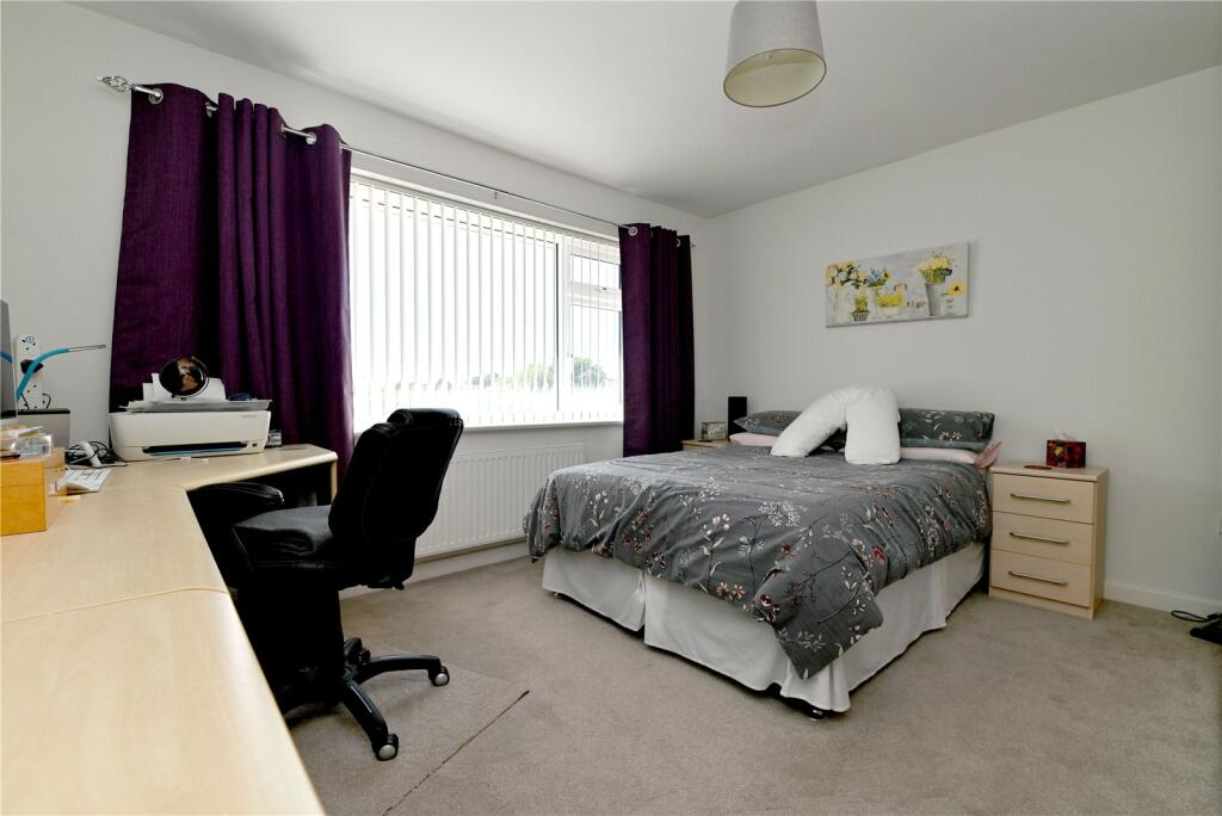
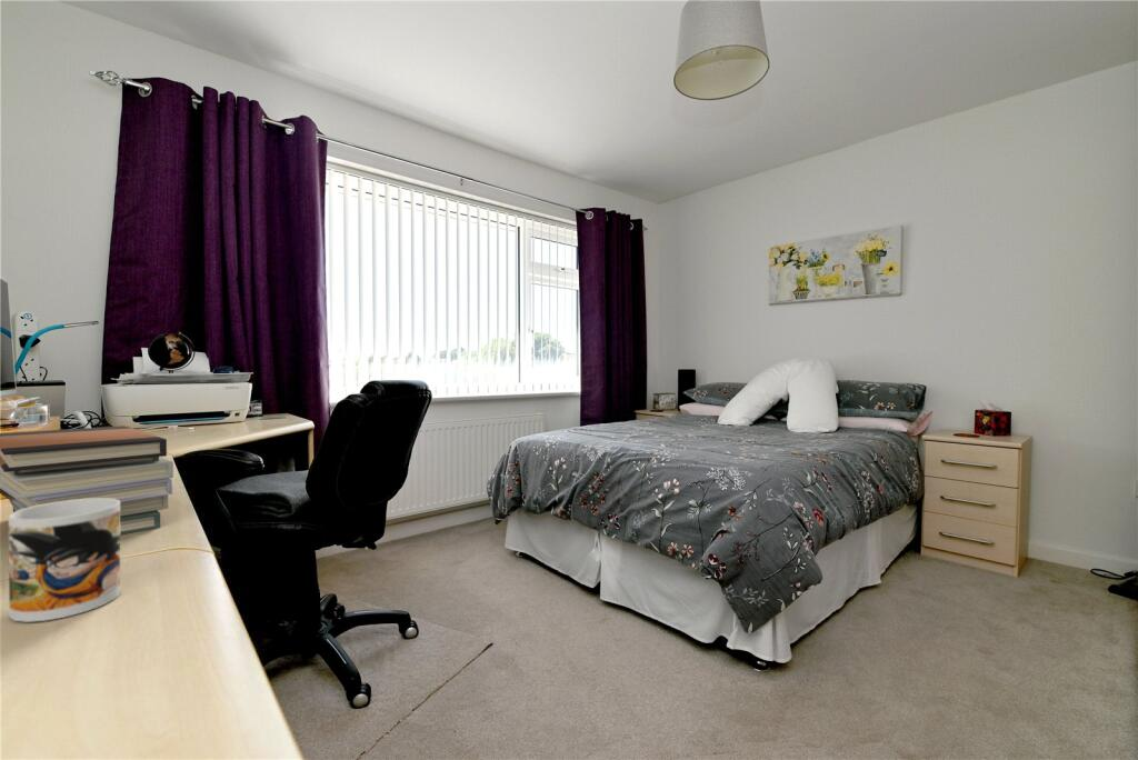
+ mug (69, 550)
+ book stack (80, 479)
